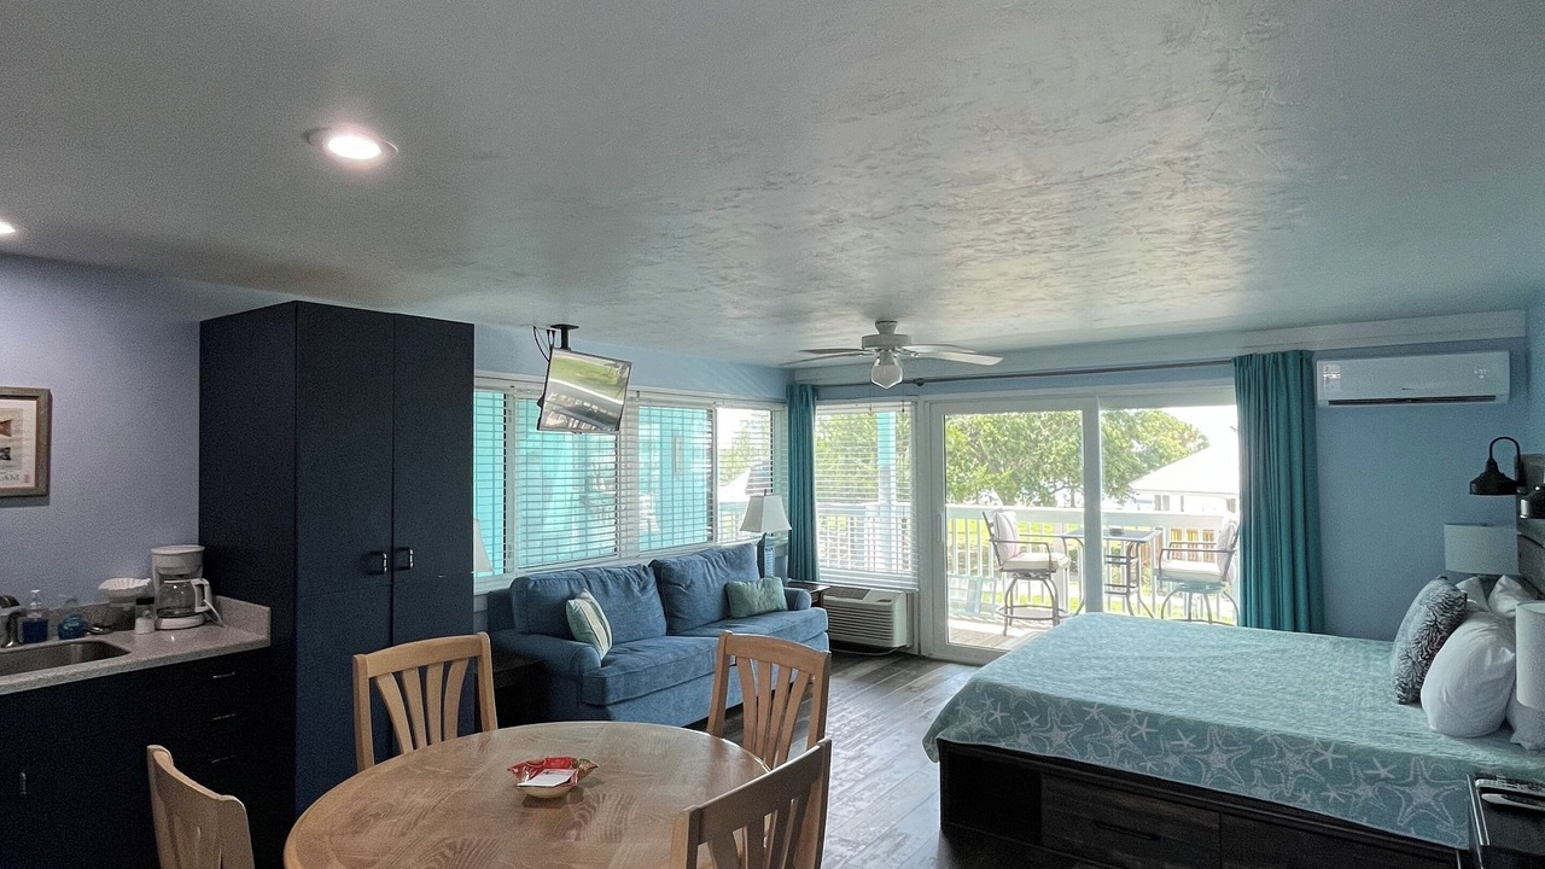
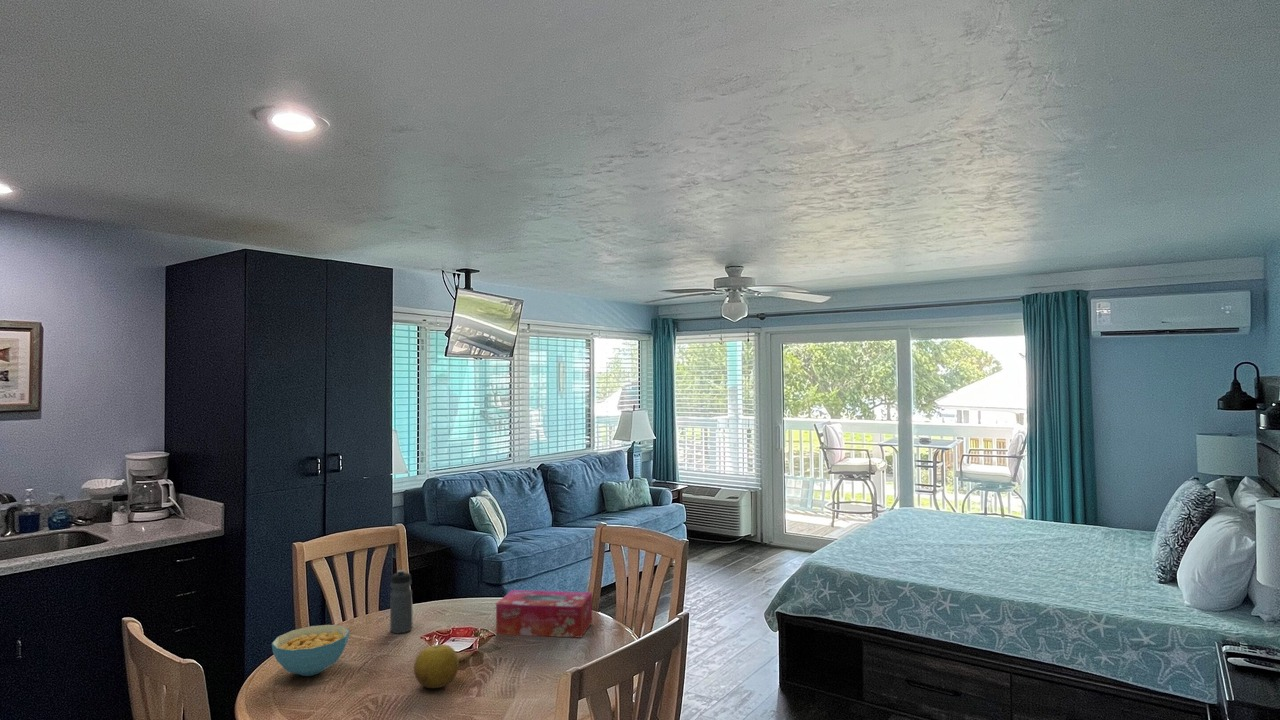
+ fruit (436, 665)
+ water bottle (401, 600)
+ tissue box (545, 612)
+ cereal bowl (311, 654)
